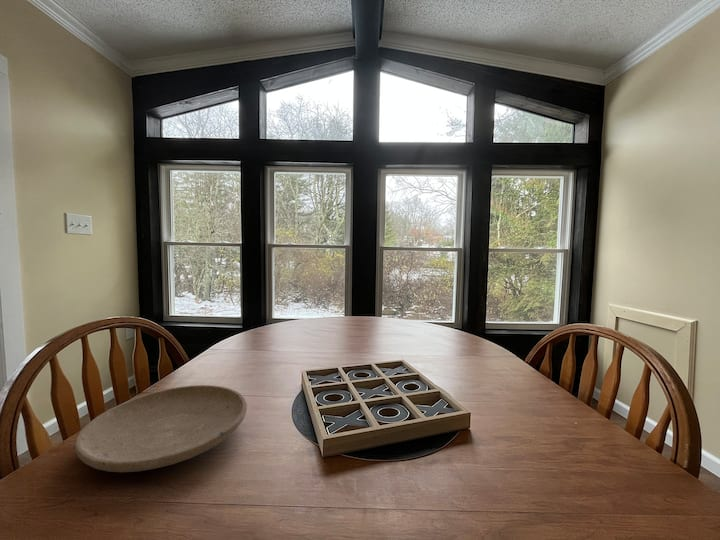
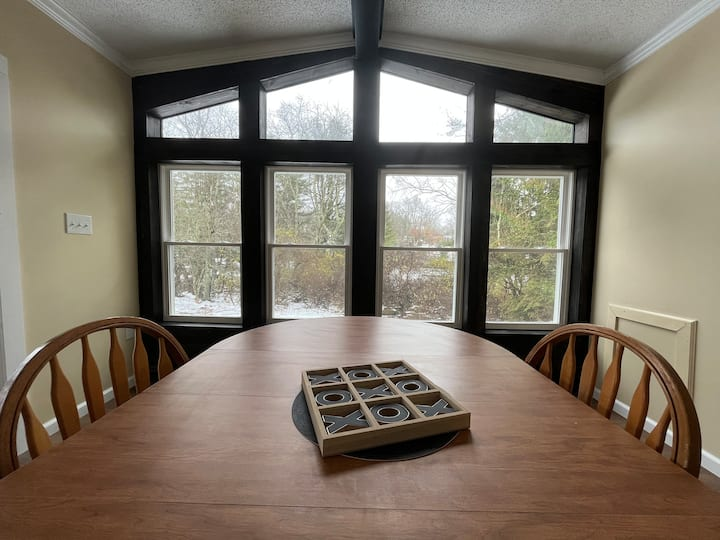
- plate (171, 426)
